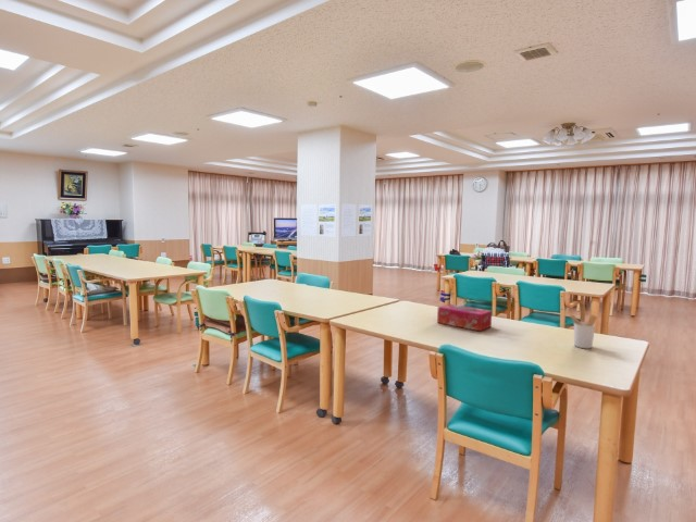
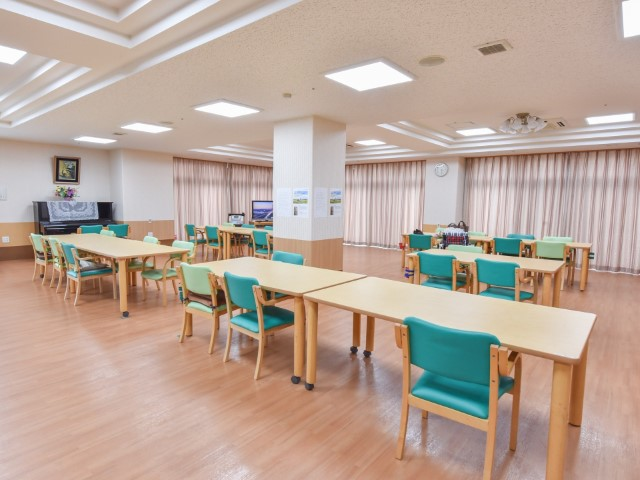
- utensil holder (580, 330)
- tissue box (463, 316)
